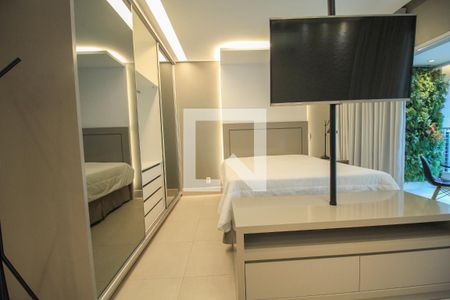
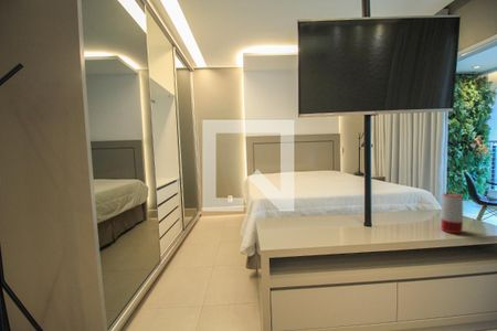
+ speaker (452, 213)
